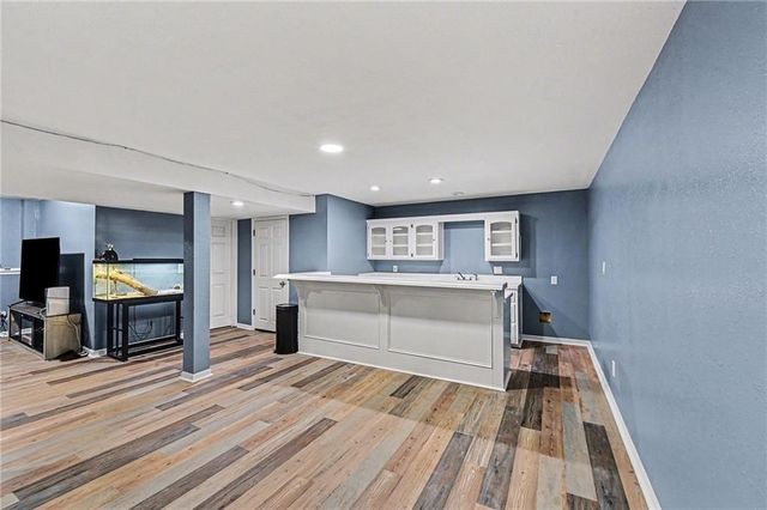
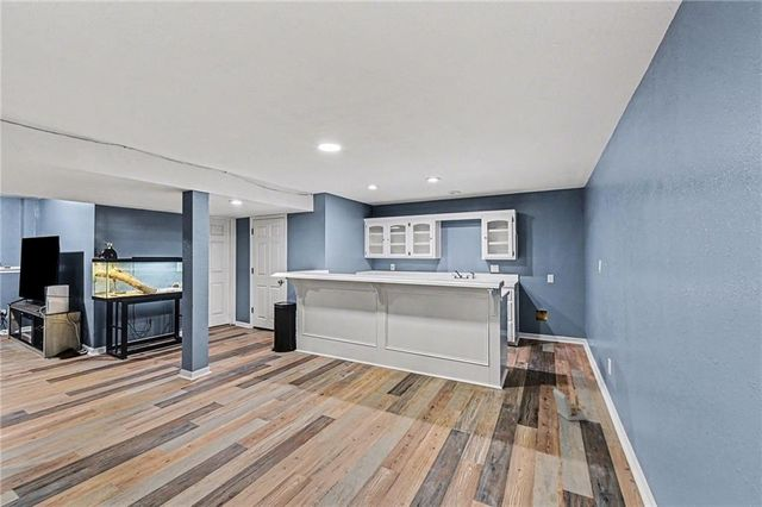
+ cardboard box (568, 401)
